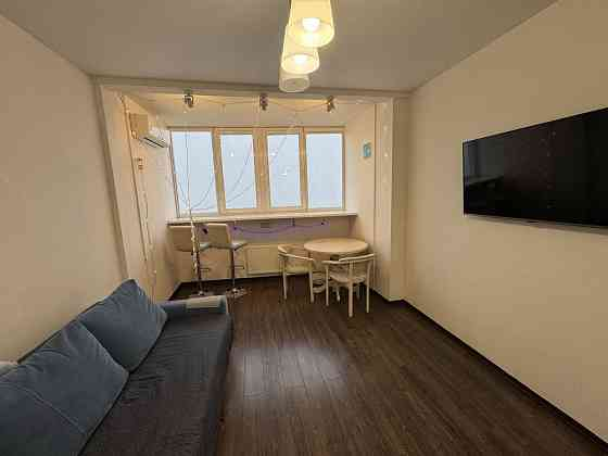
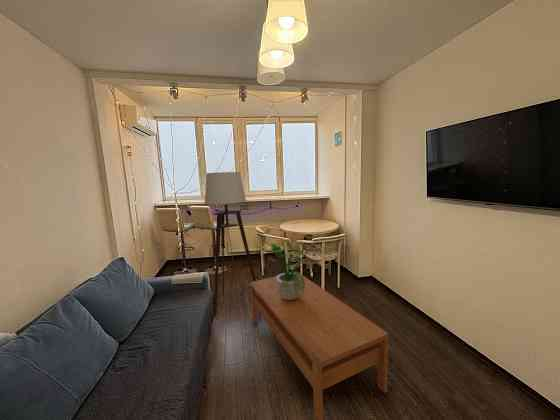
+ potted plant (295, 261)
+ coffee table (304, 325)
+ floor lamp (229, 237)
